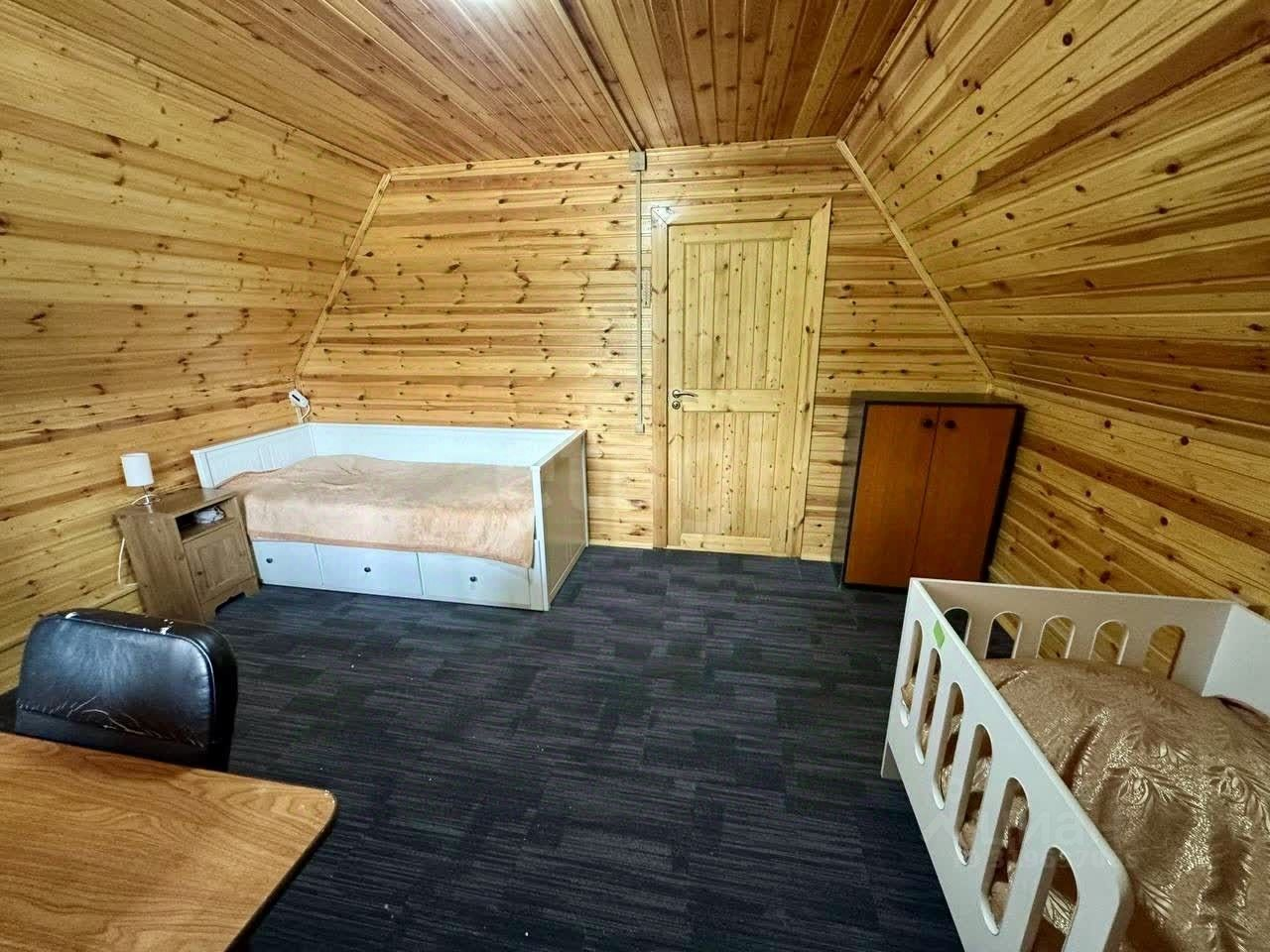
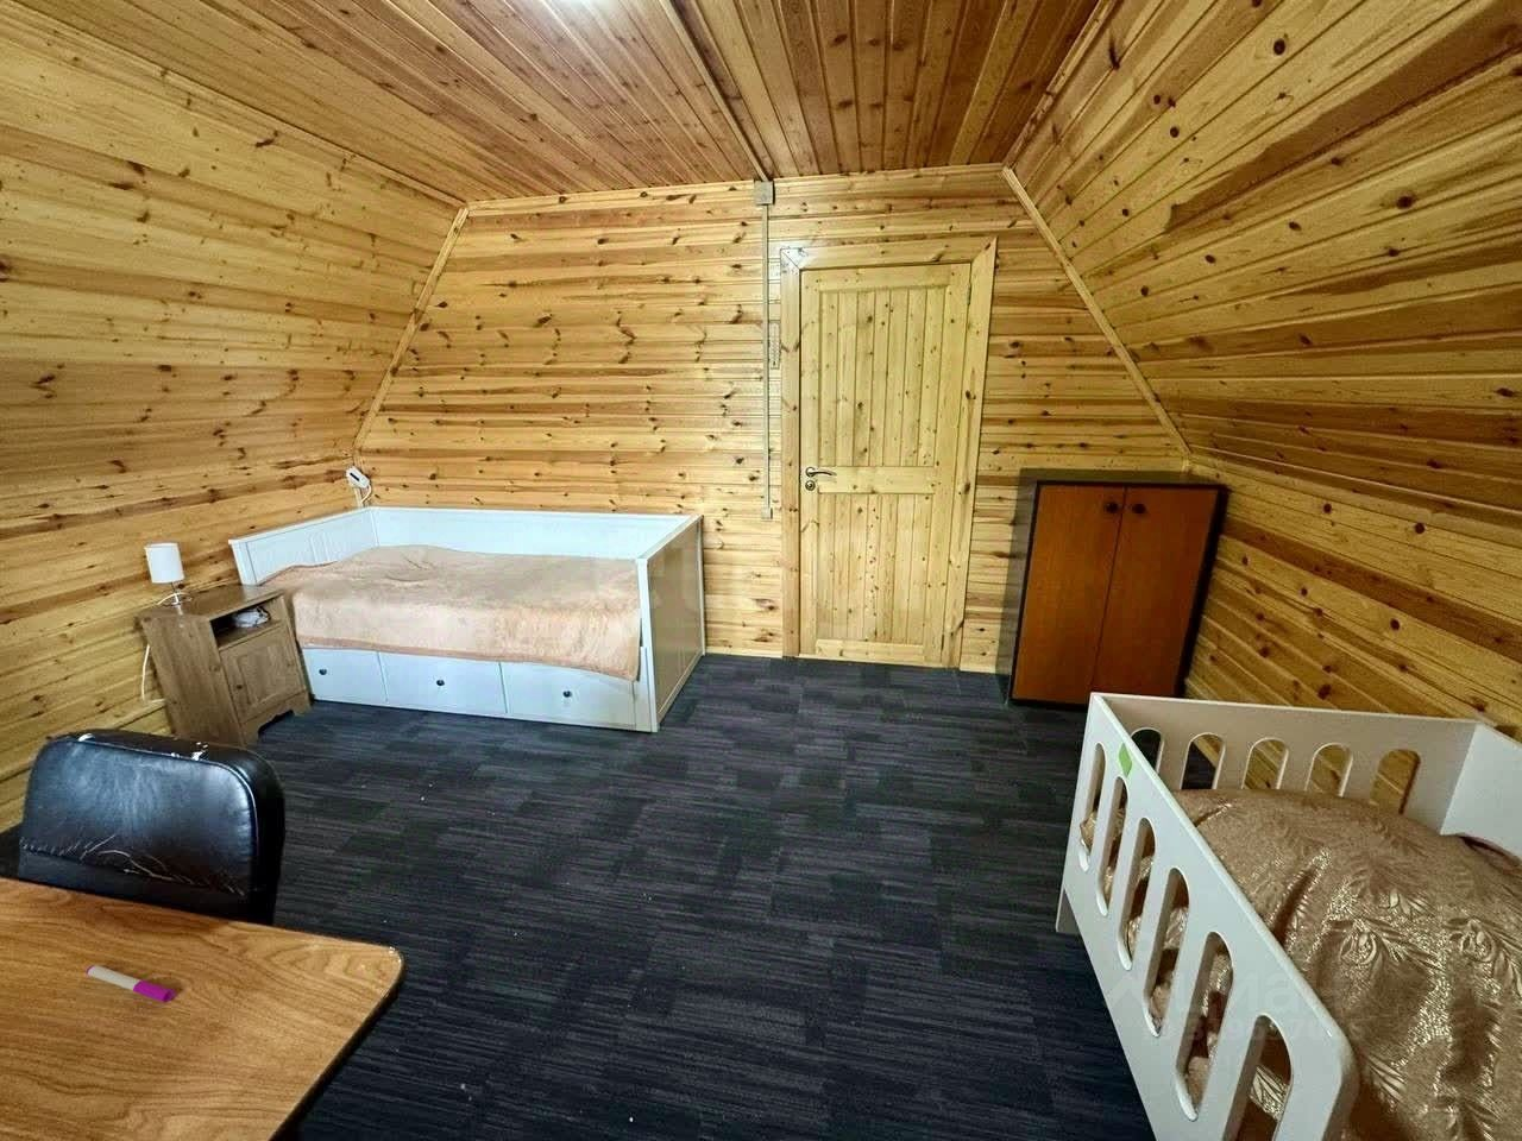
+ pen (128, 982)
